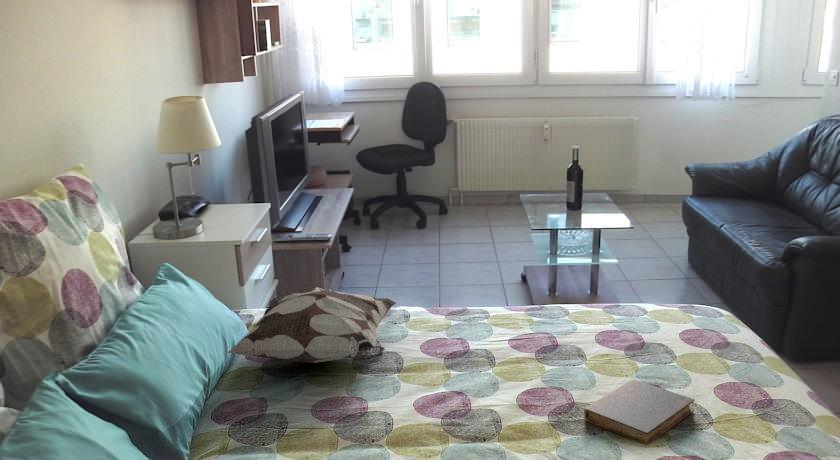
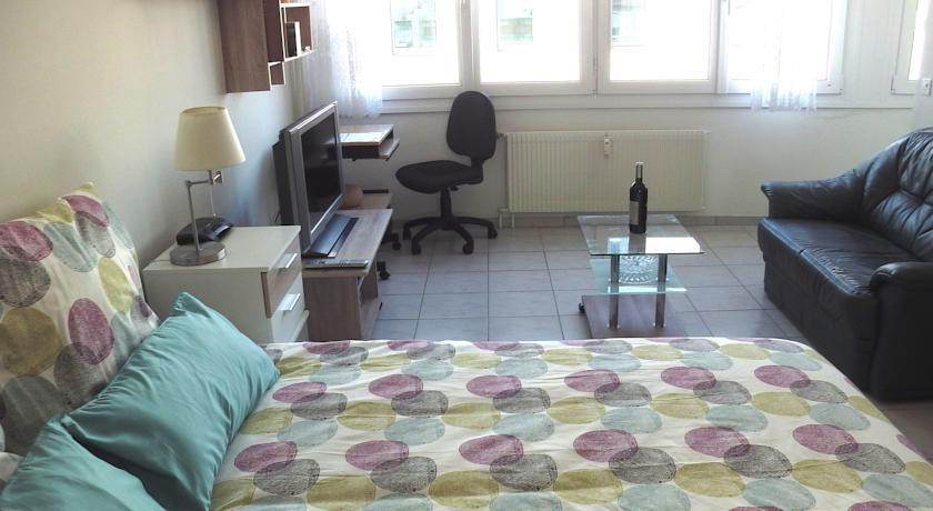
- book (639, 409)
- decorative pillow (320, 326)
